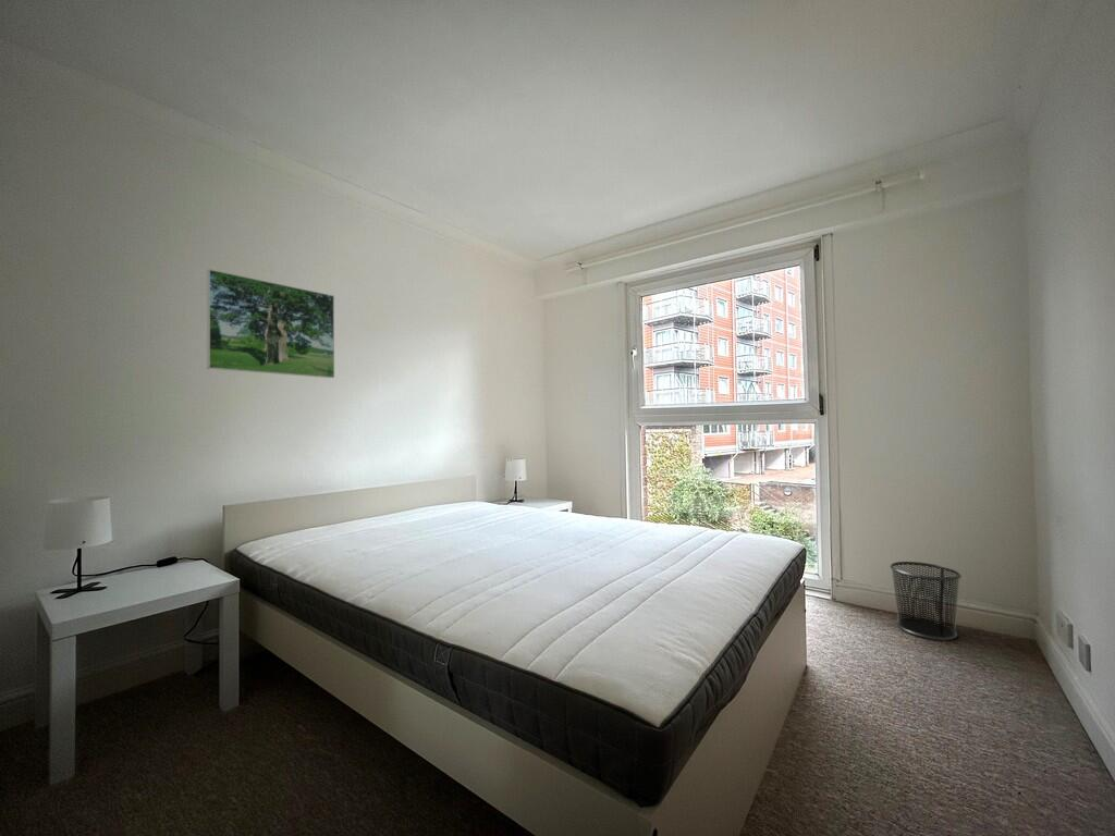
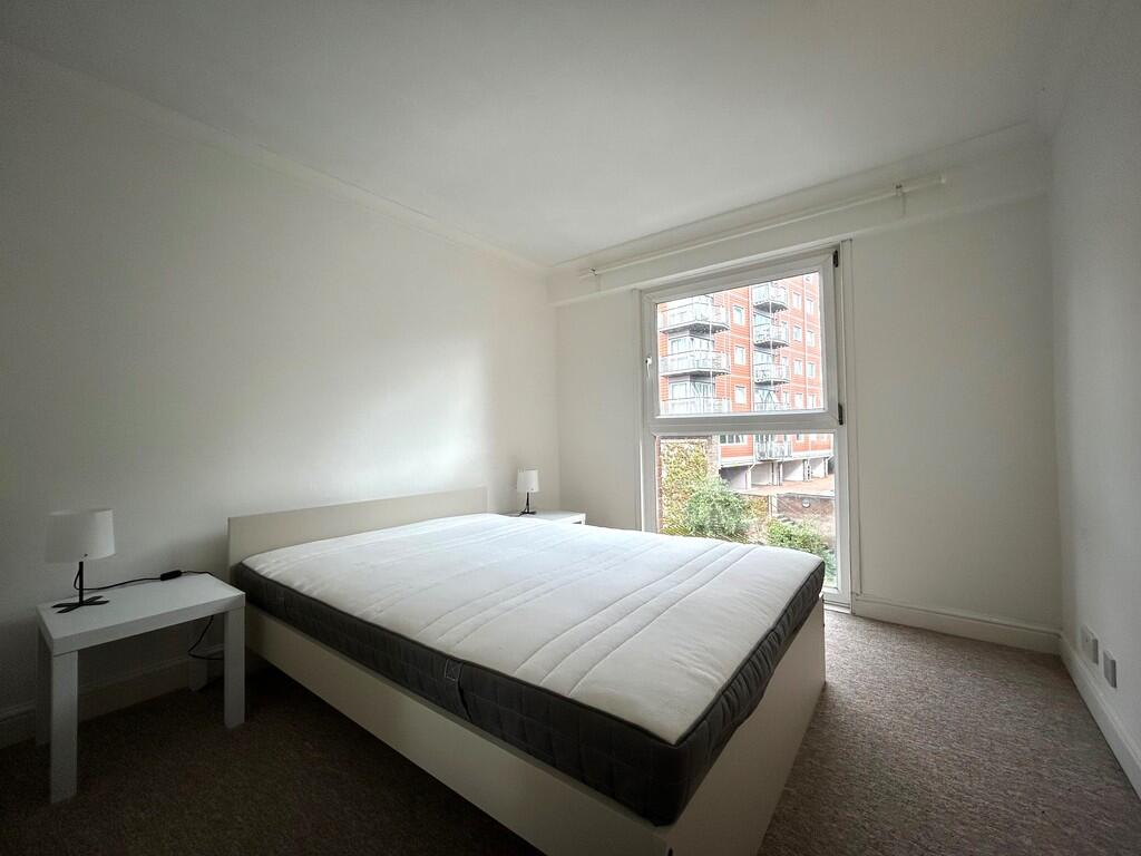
- waste bin (924, 599)
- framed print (275, 329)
